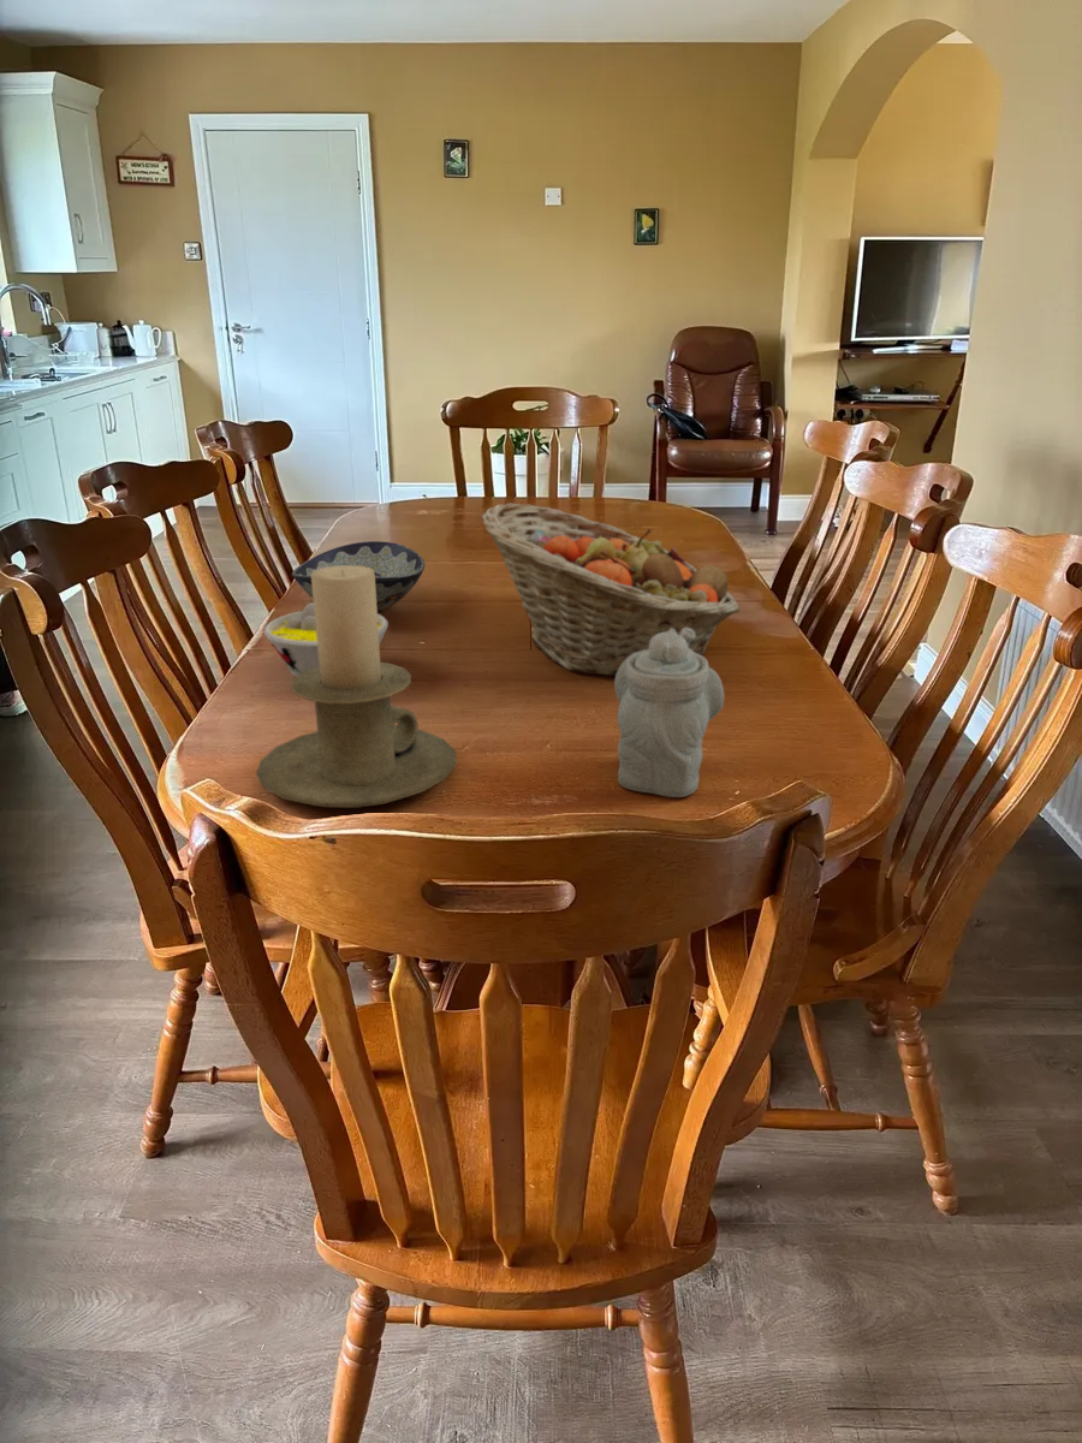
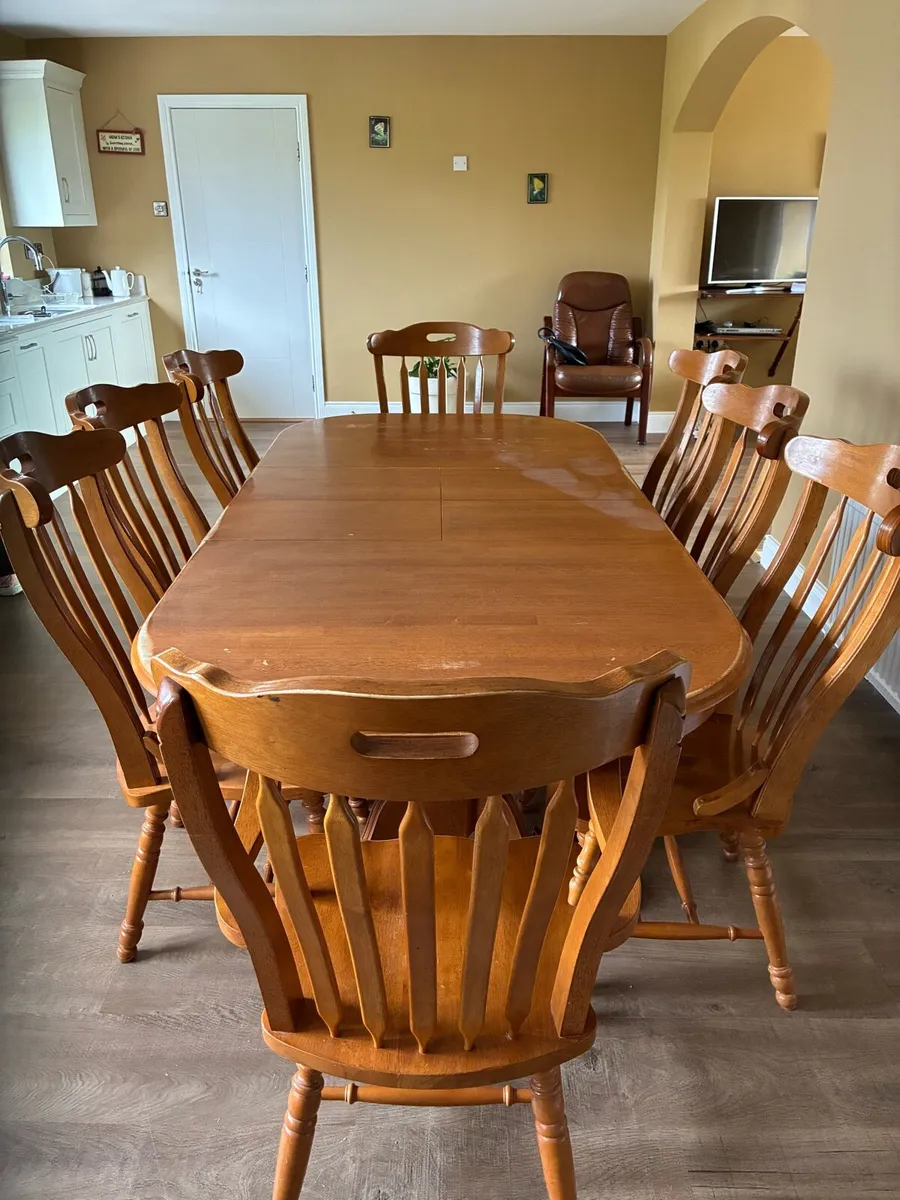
- candle holder (351, 675)
- decorative bowl (375, 583)
- fruit basket (607, 578)
- bowl (316, 642)
- teapot (668, 696)
